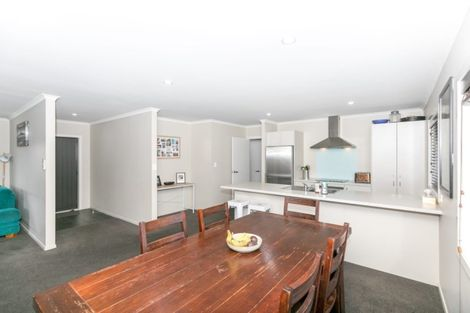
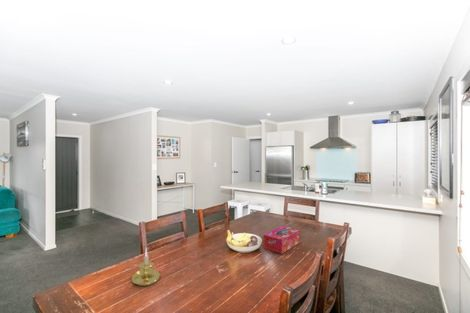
+ tissue box (282, 238)
+ candle holder (145, 262)
